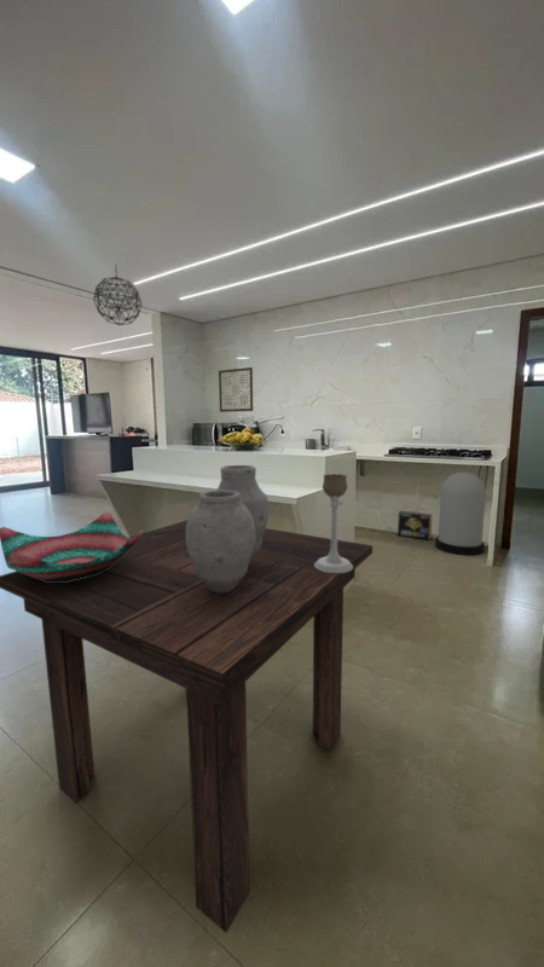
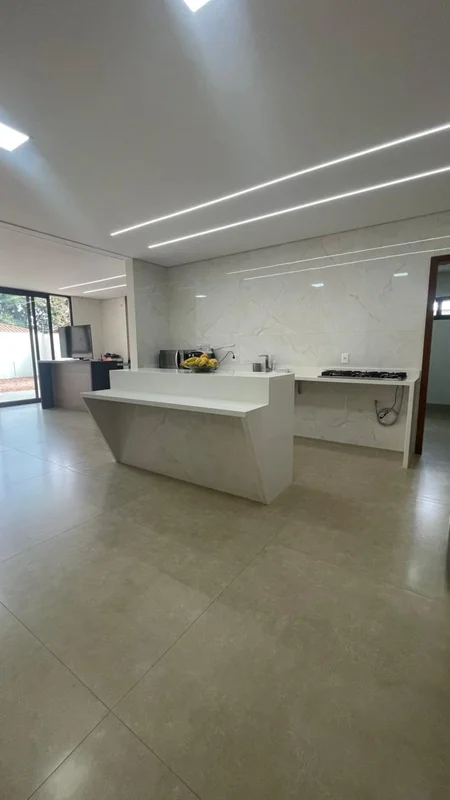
- decorative bowl (71, 549)
- vase (230, 523)
- dining table (207, 662)
- box (413, 525)
- candle holder (334, 521)
- wall art (236, 389)
- pendant light (117, 295)
- trash can (461, 510)
